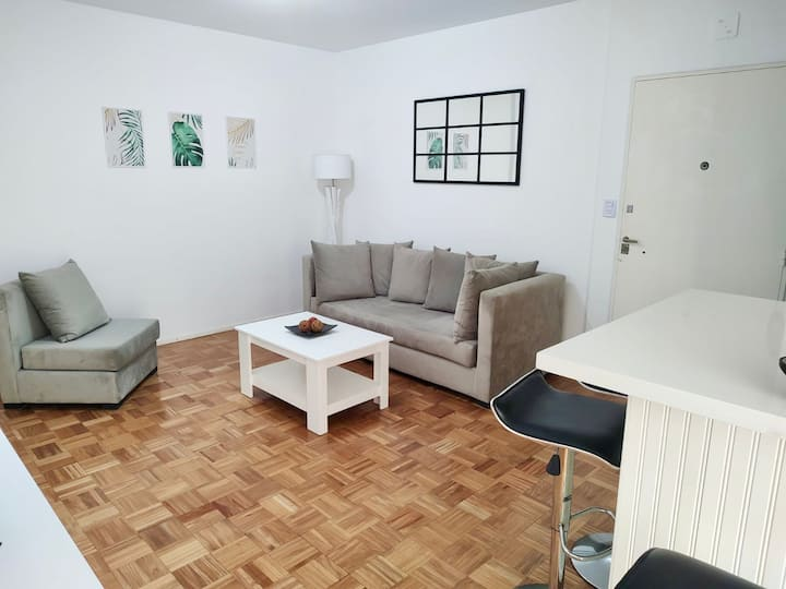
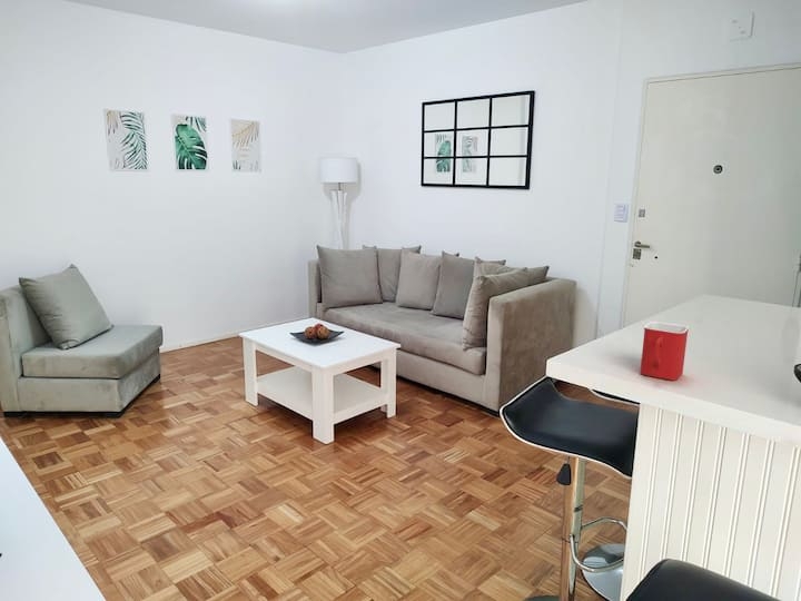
+ mug (661, 352)
